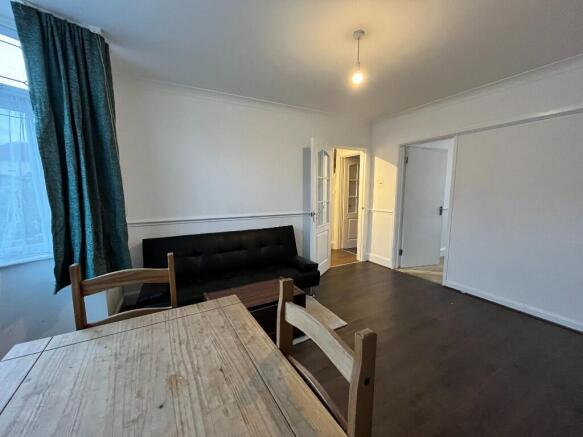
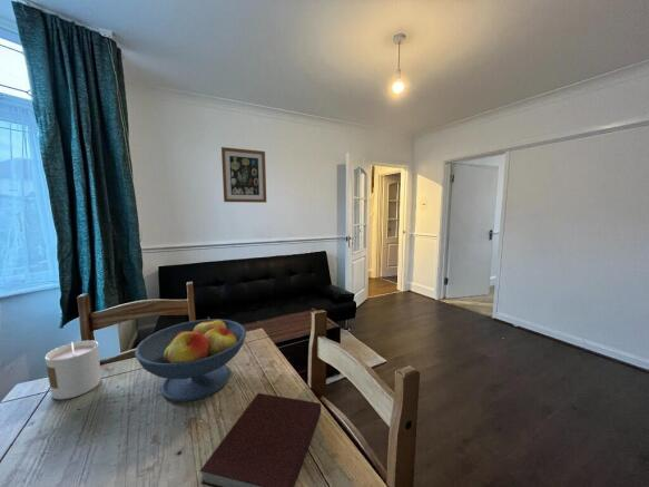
+ notebook (269, 437)
+ wall art (245, 176)
+ fruit bowl (195, 351)
+ candle (75, 364)
